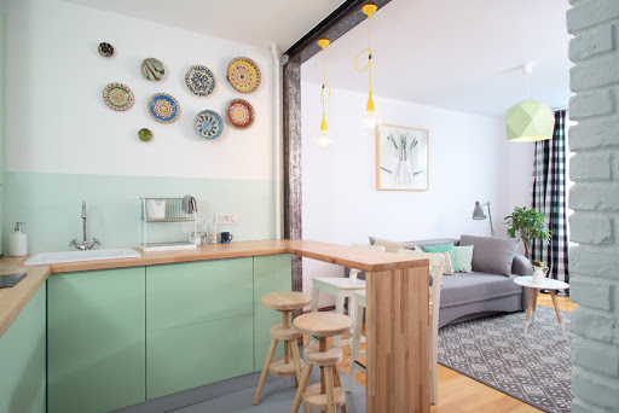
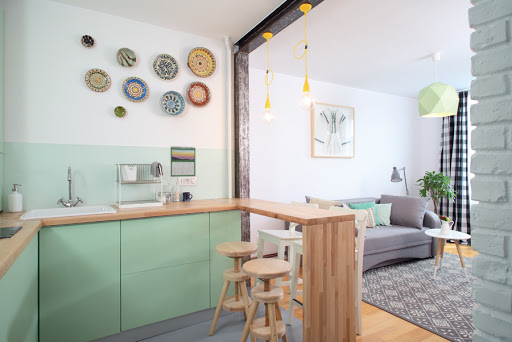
+ calendar (183, 161)
